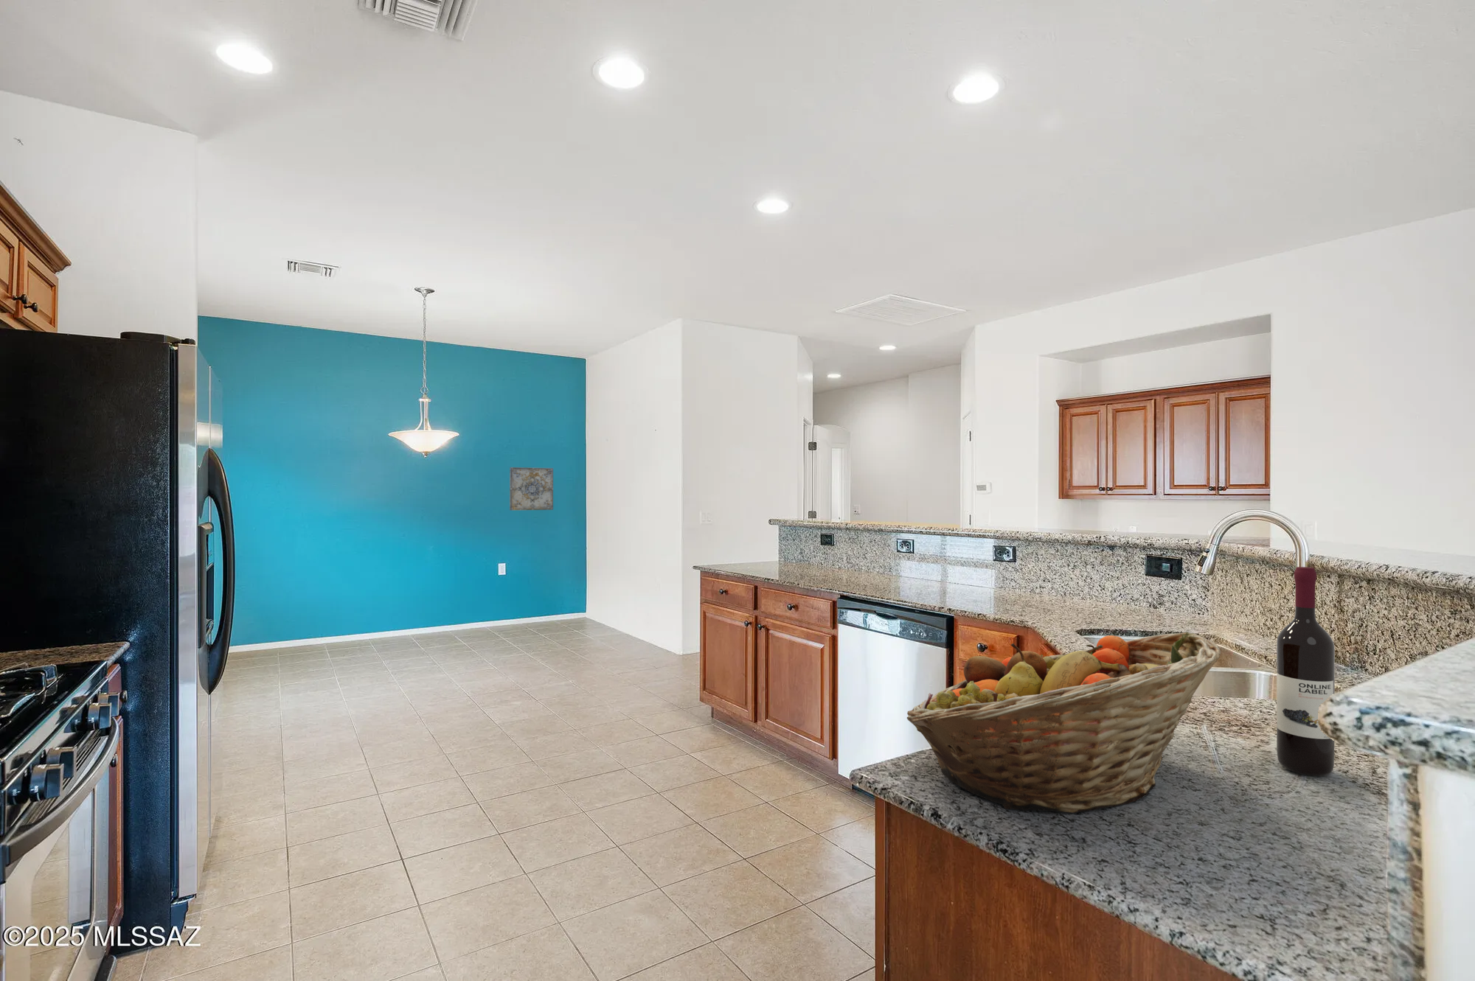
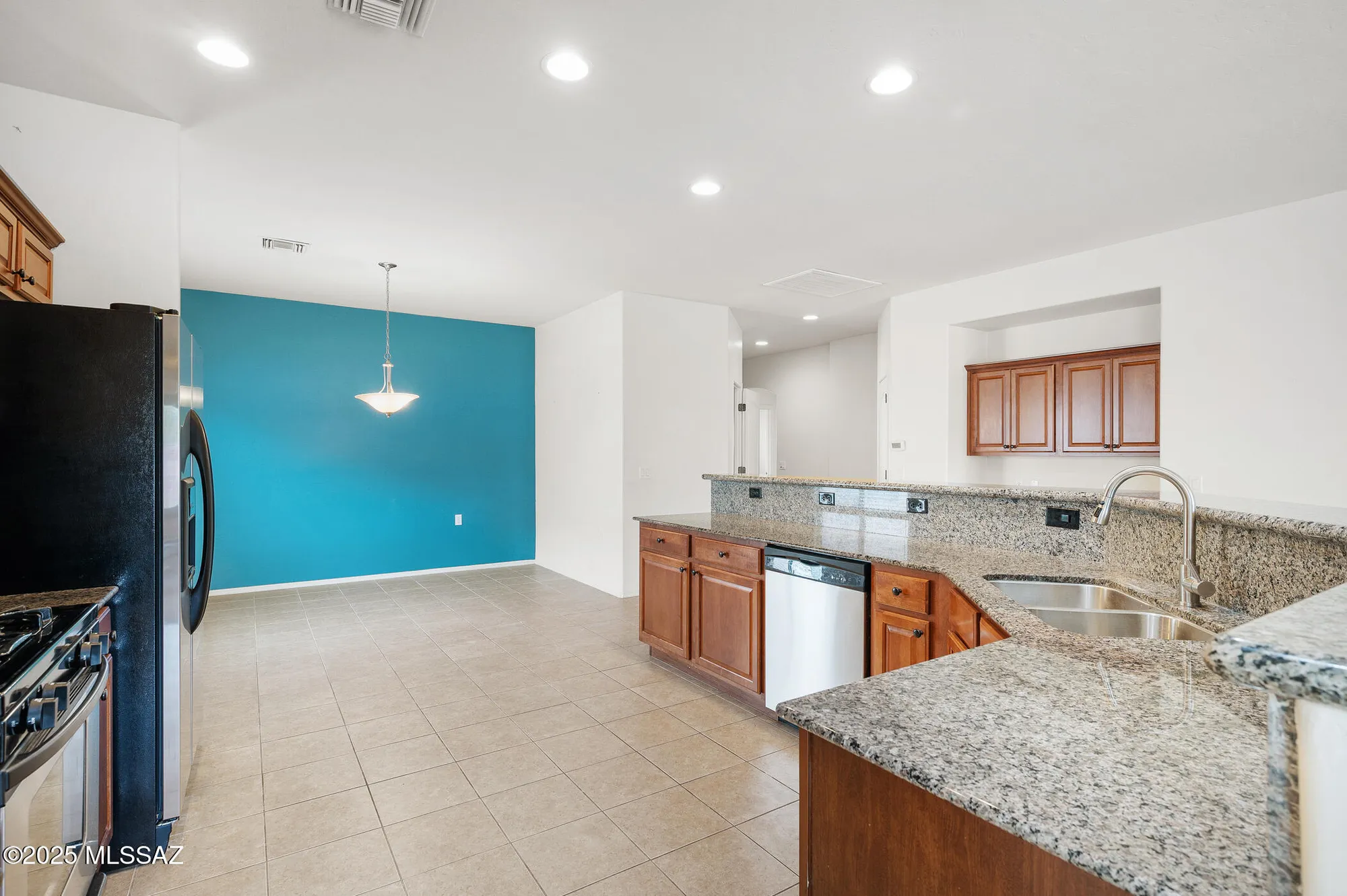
- wine bottle (1304, 668)
- wall art (532, 488)
- fruit basket (1059, 702)
